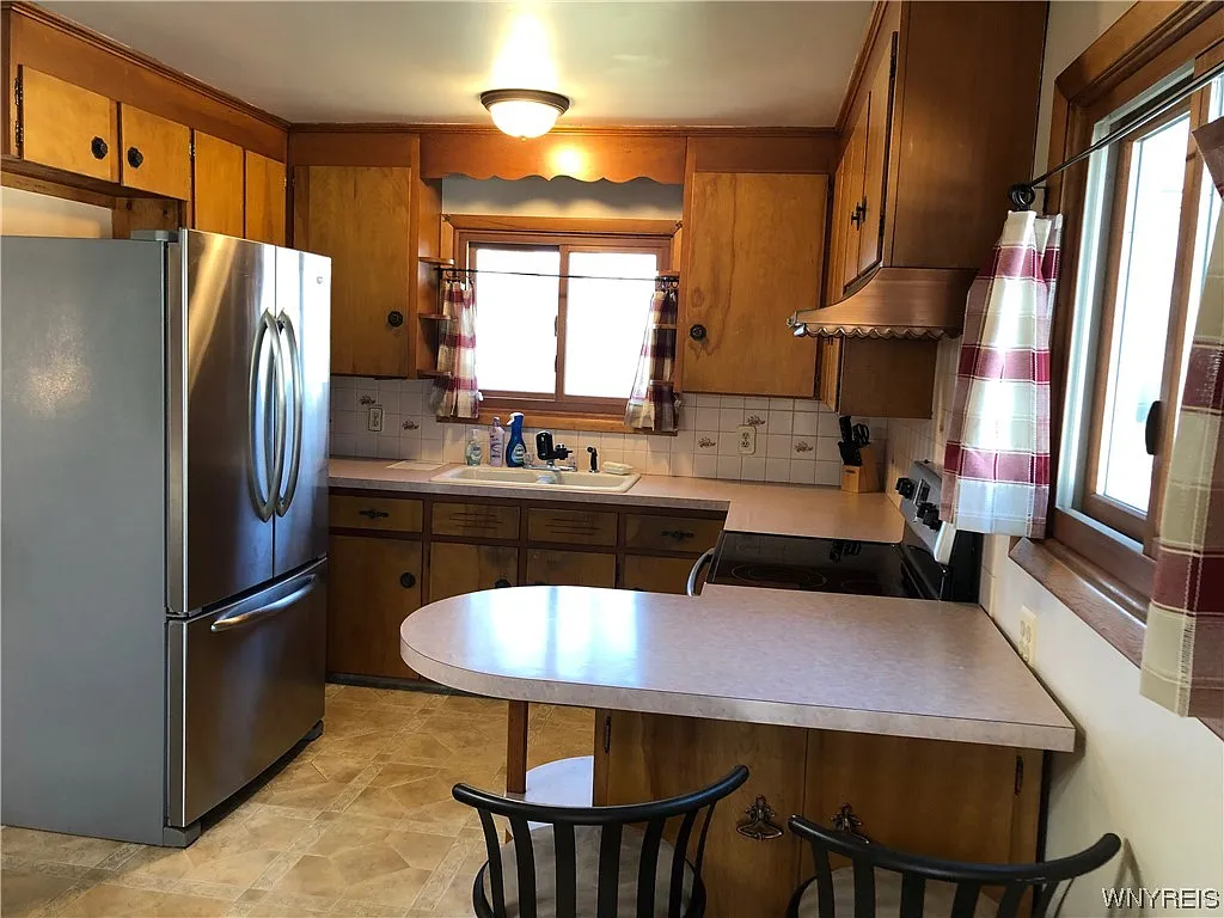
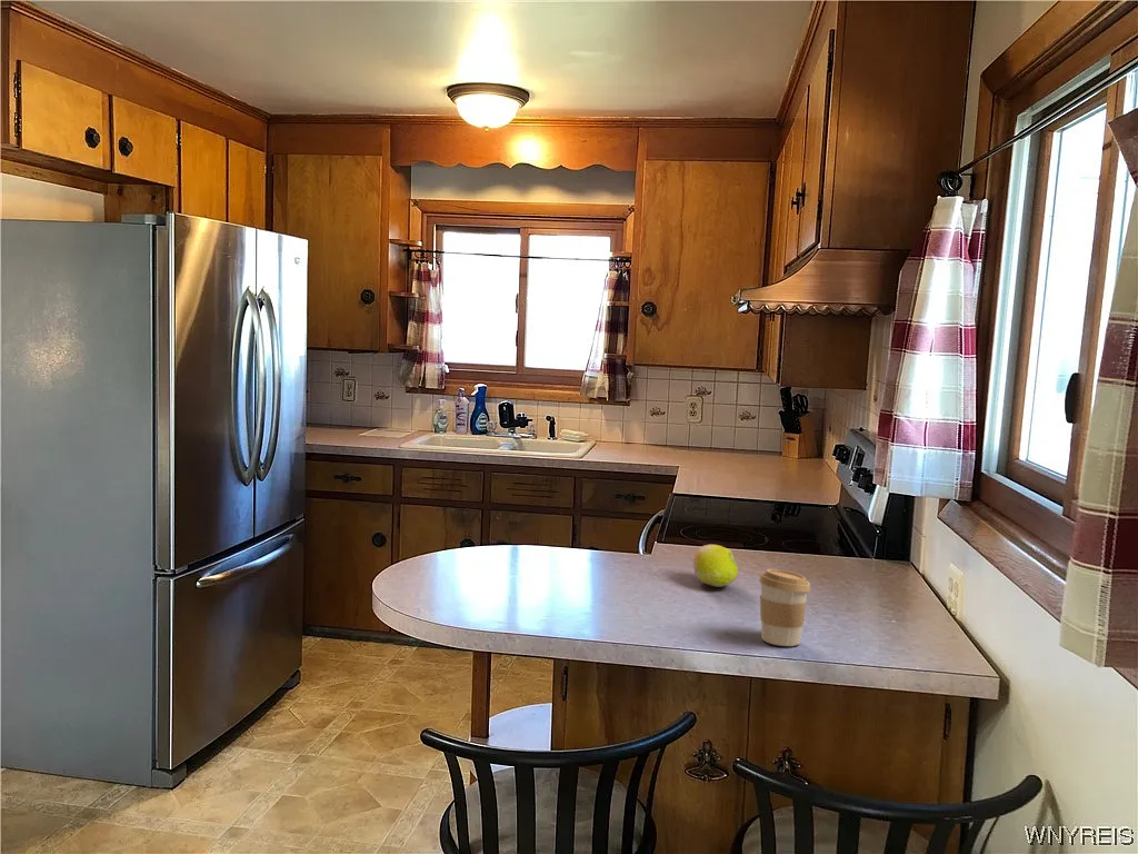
+ coffee cup (782, 605)
+ fruit (716, 565)
